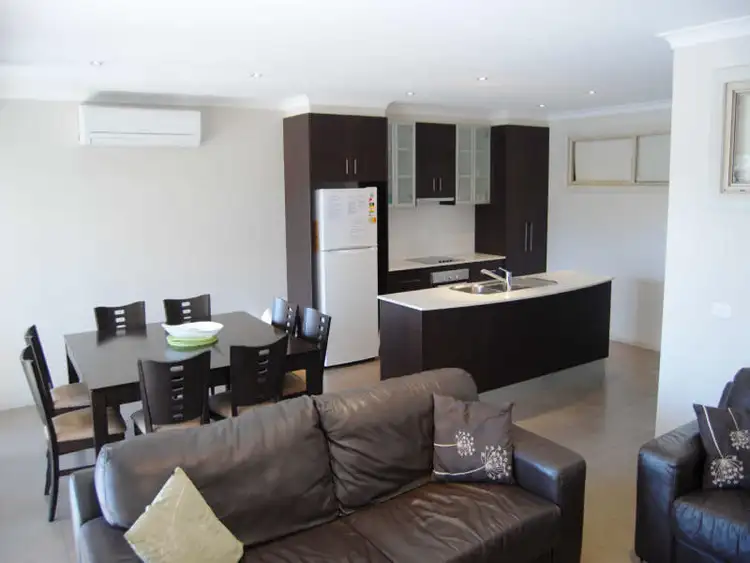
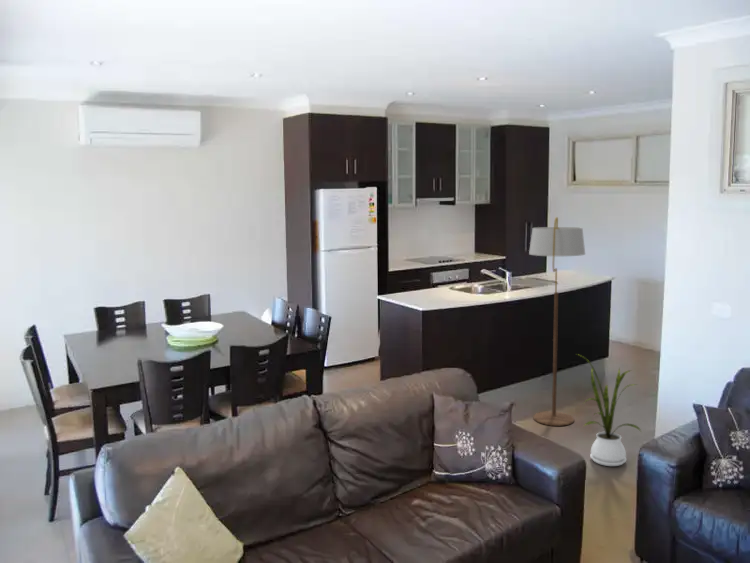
+ floor lamp (555, 320)
+ house plant (605, 409)
